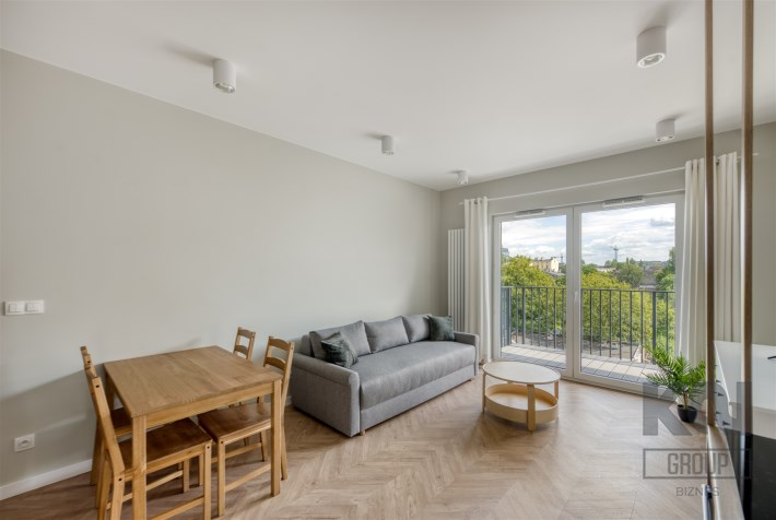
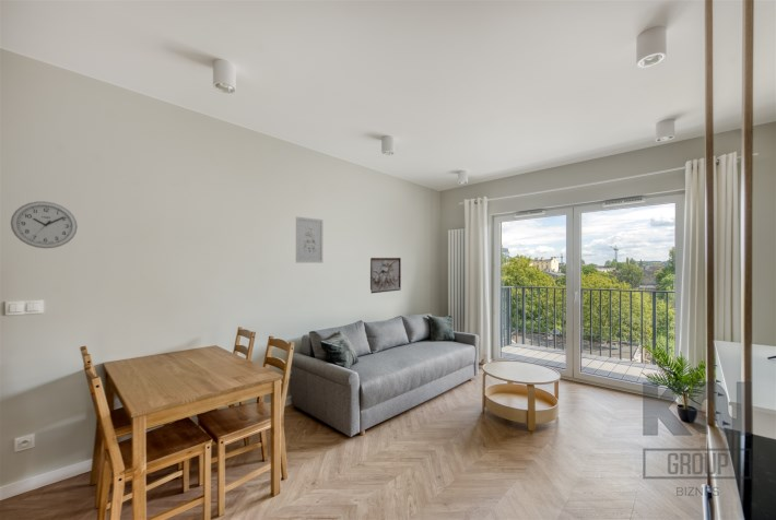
+ wall clock (45, 224)
+ wall art (309, 240)
+ wall relief (386, 274)
